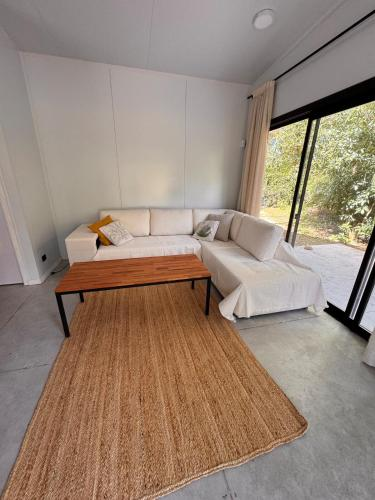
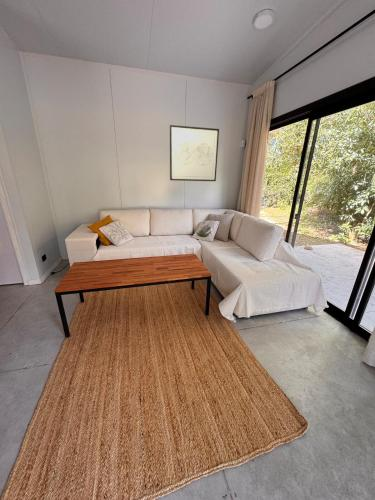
+ wall art (194, 155)
